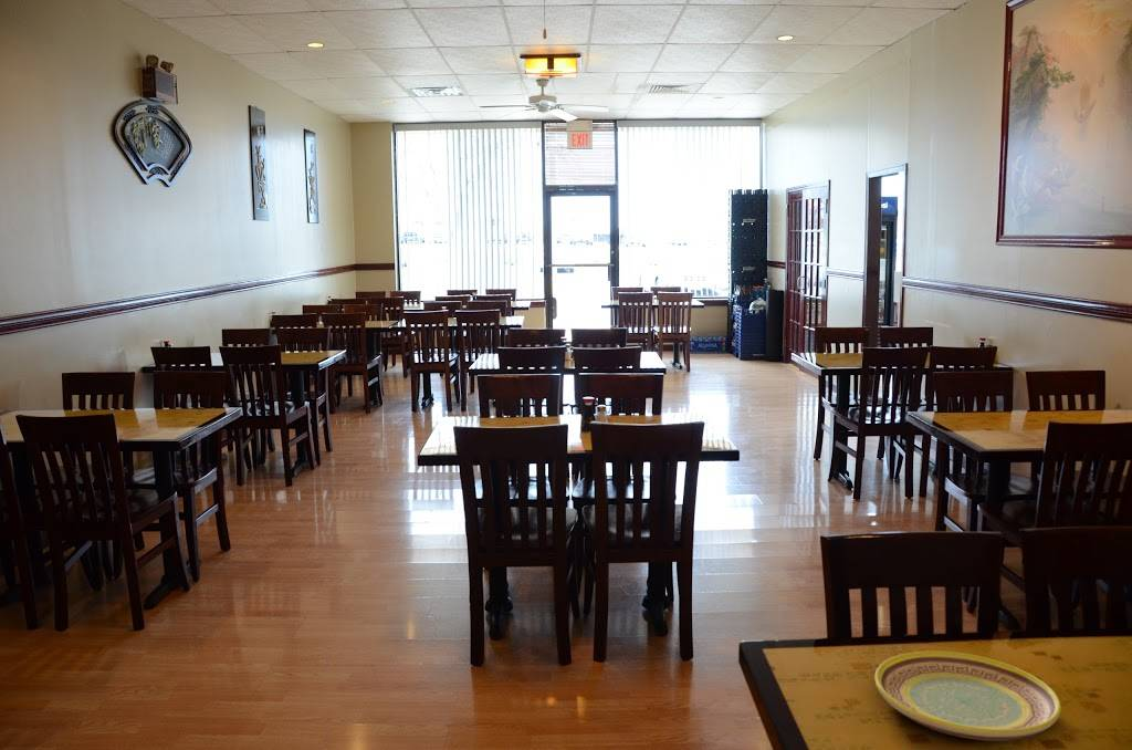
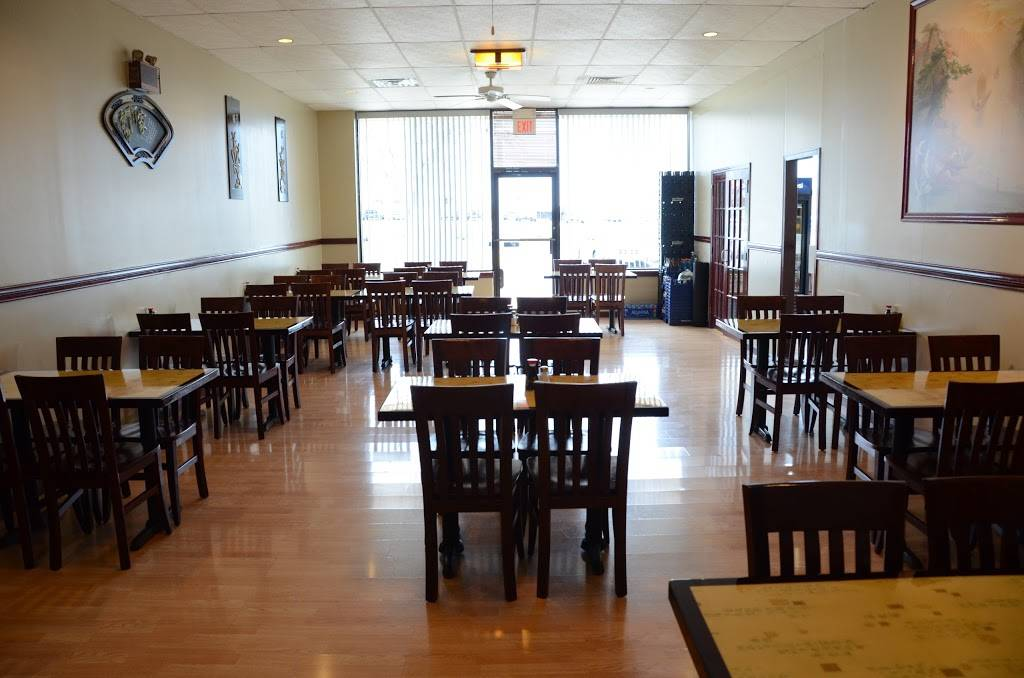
- plate (963, 697)
